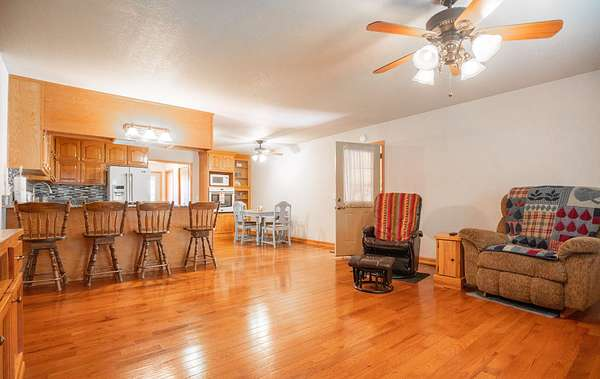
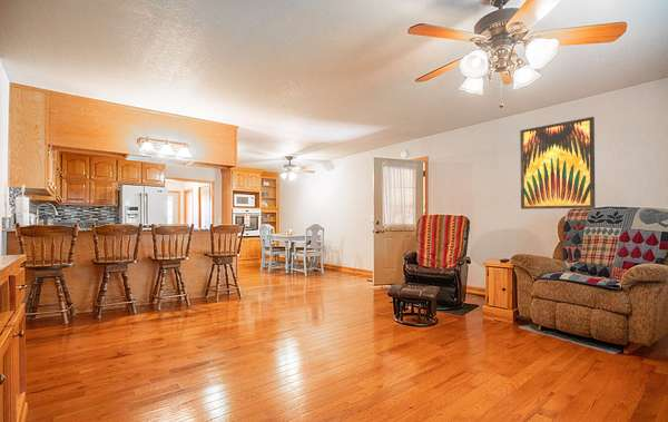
+ wall art (554, 166)
